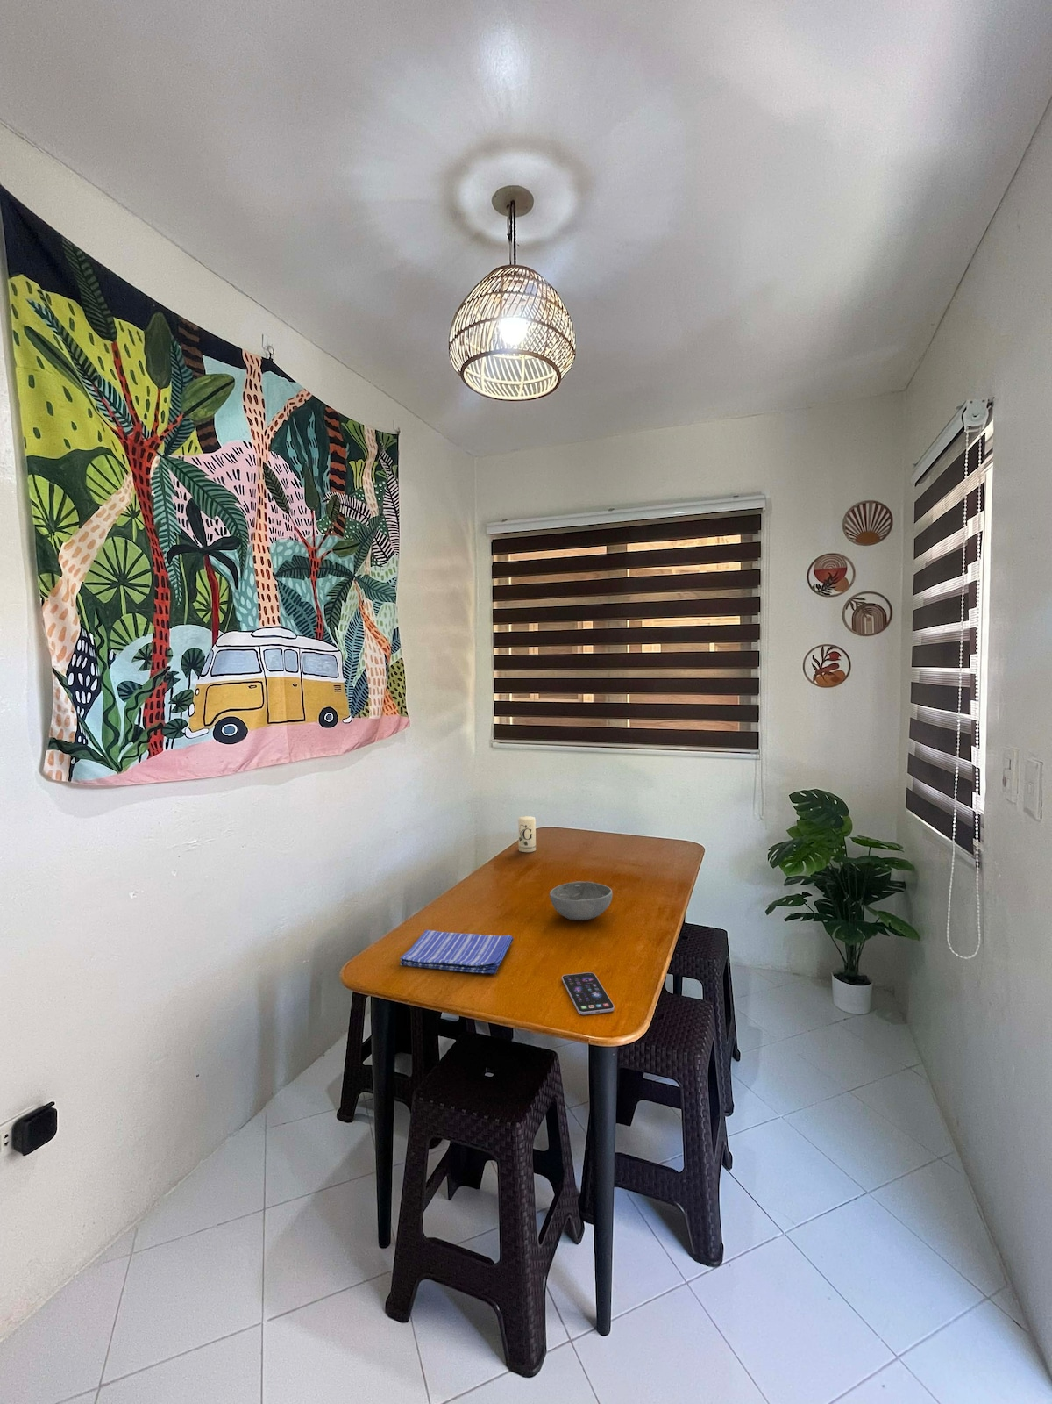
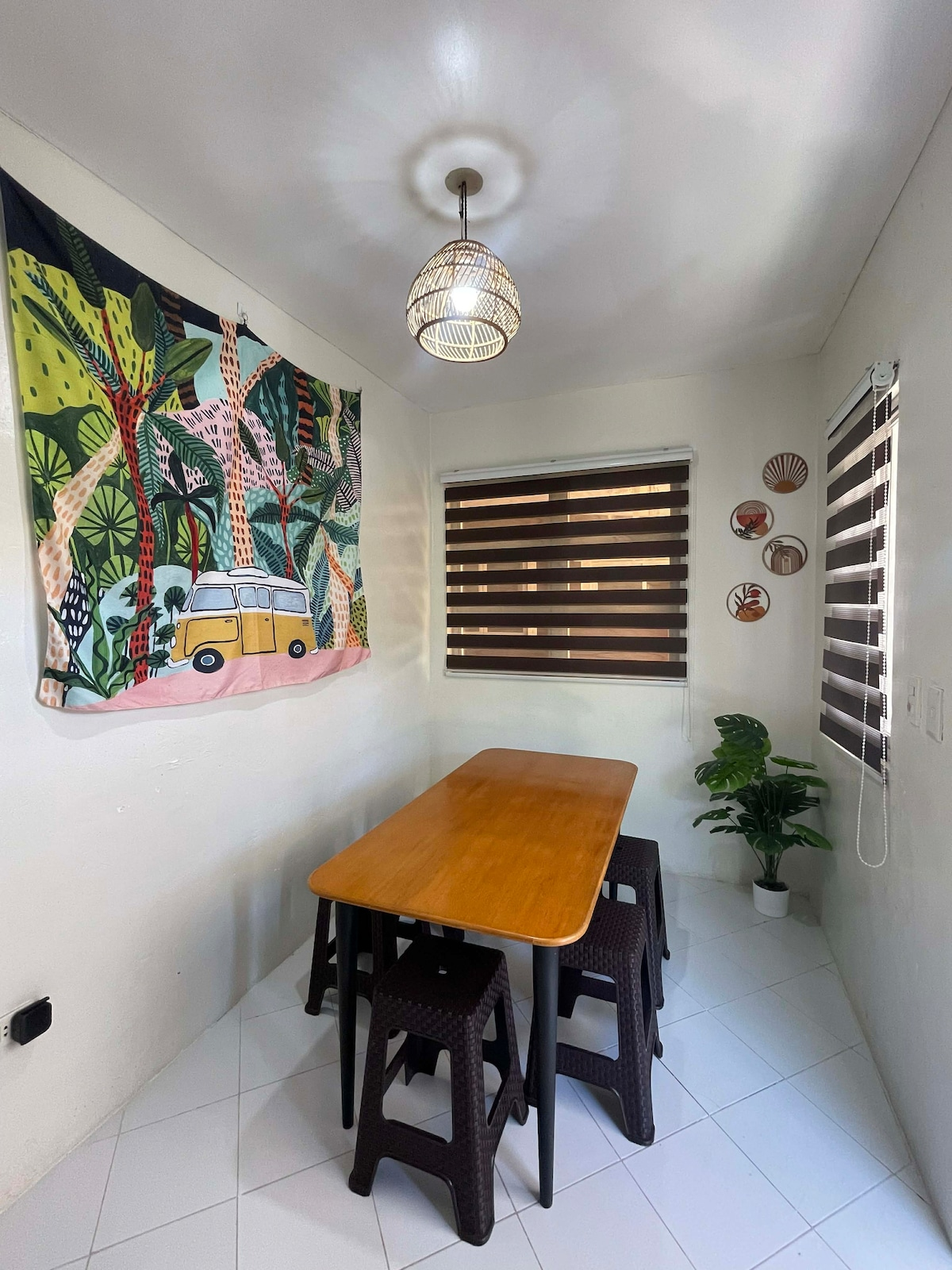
- candle (527, 834)
- bowl (580, 902)
- dish towel (459, 947)
- smartphone (587, 992)
